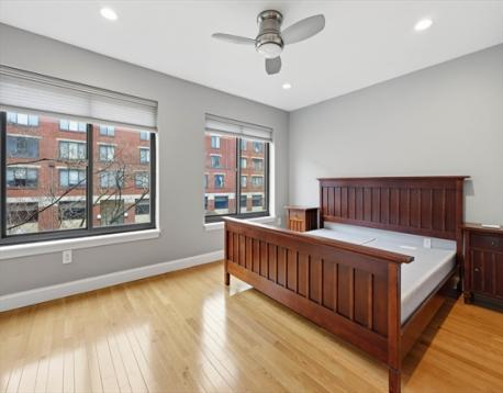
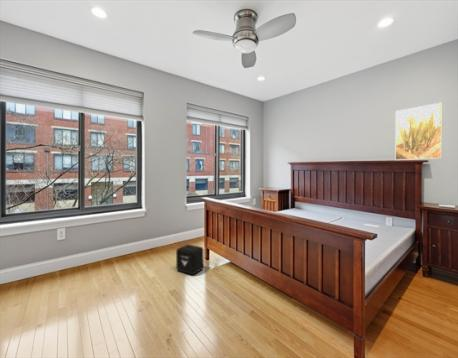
+ air purifier (189, 259)
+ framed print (417, 133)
